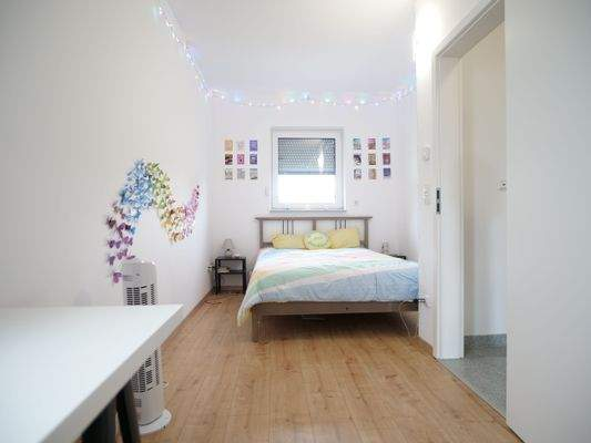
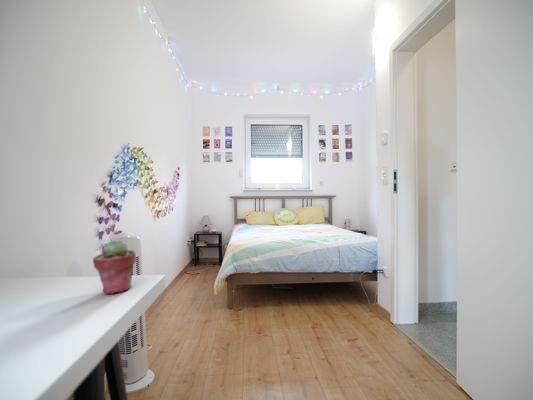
+ potted succulent (115, 264)
